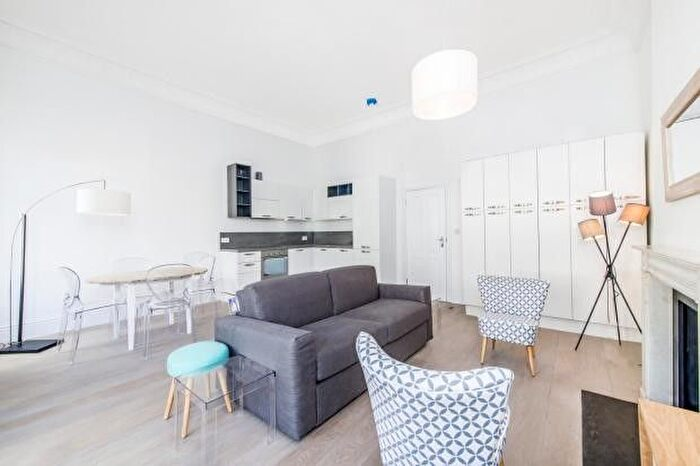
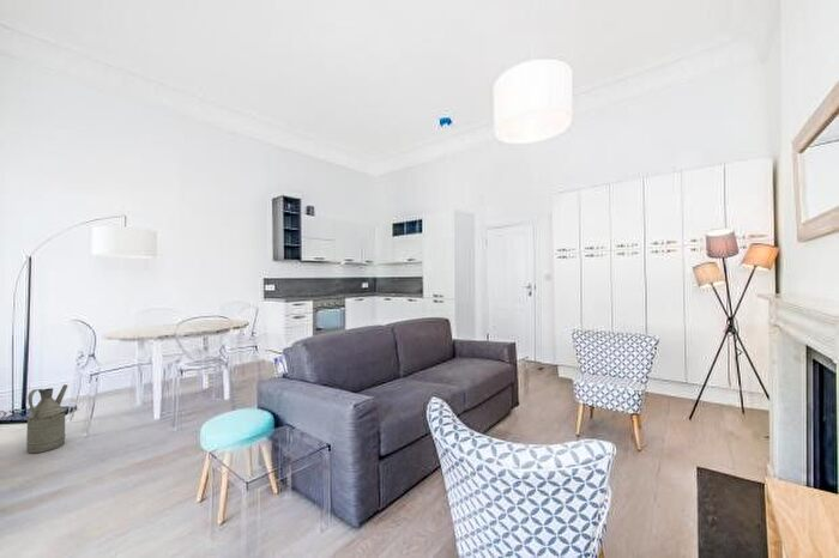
+ watering can (48, 416)
